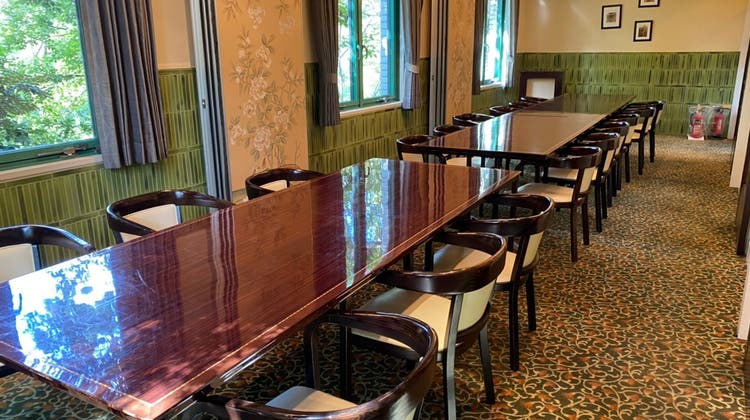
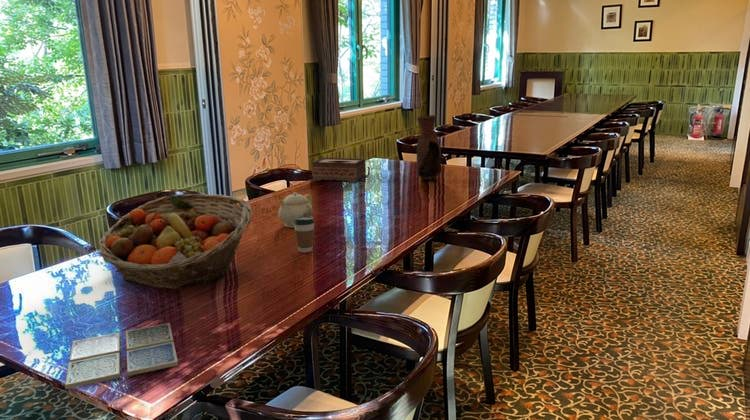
+ teapot (296, 208)
+ fruit basket (178, 238)
+ drink coaster (119, 352)
+ tissue box (339, 169)
+ vase (428, 148)
+ coffee cup (304, 234)
